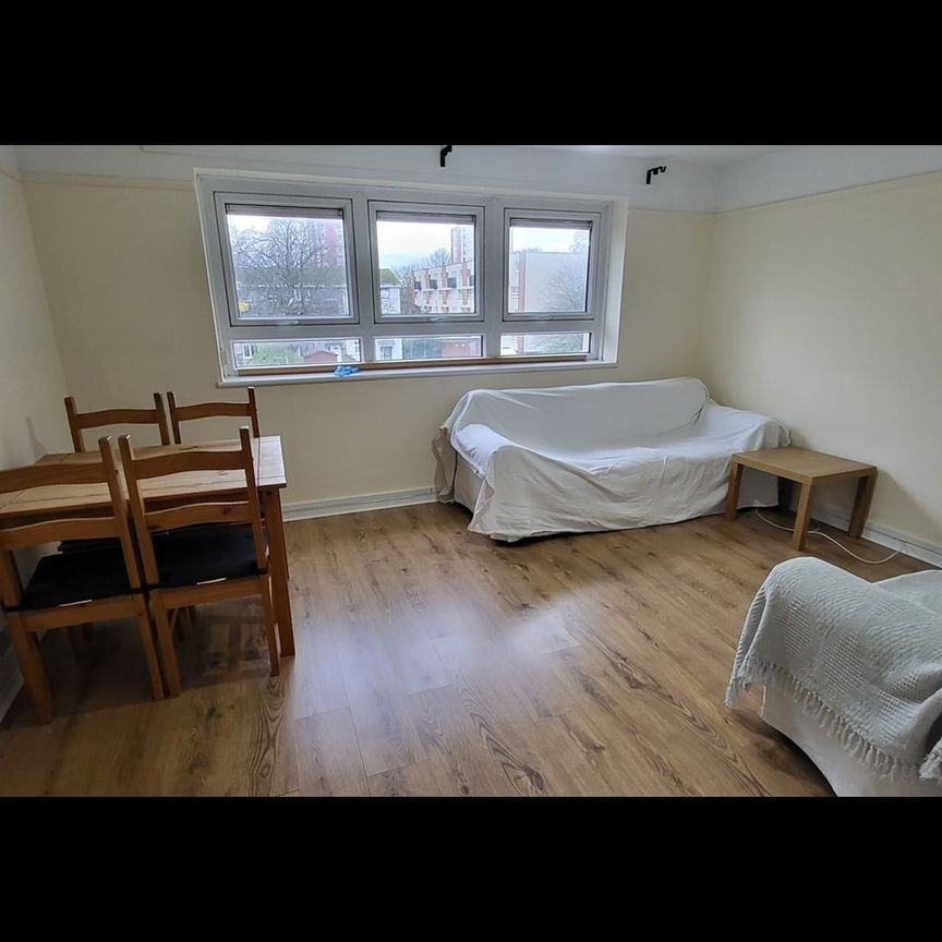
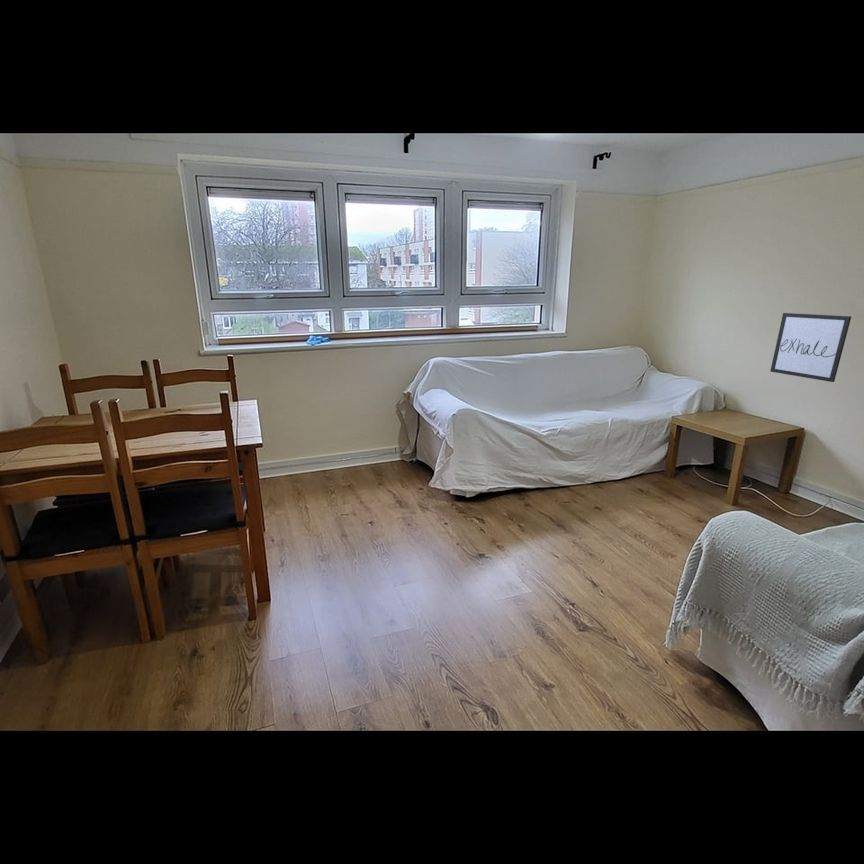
+ wall art (807, 346)
